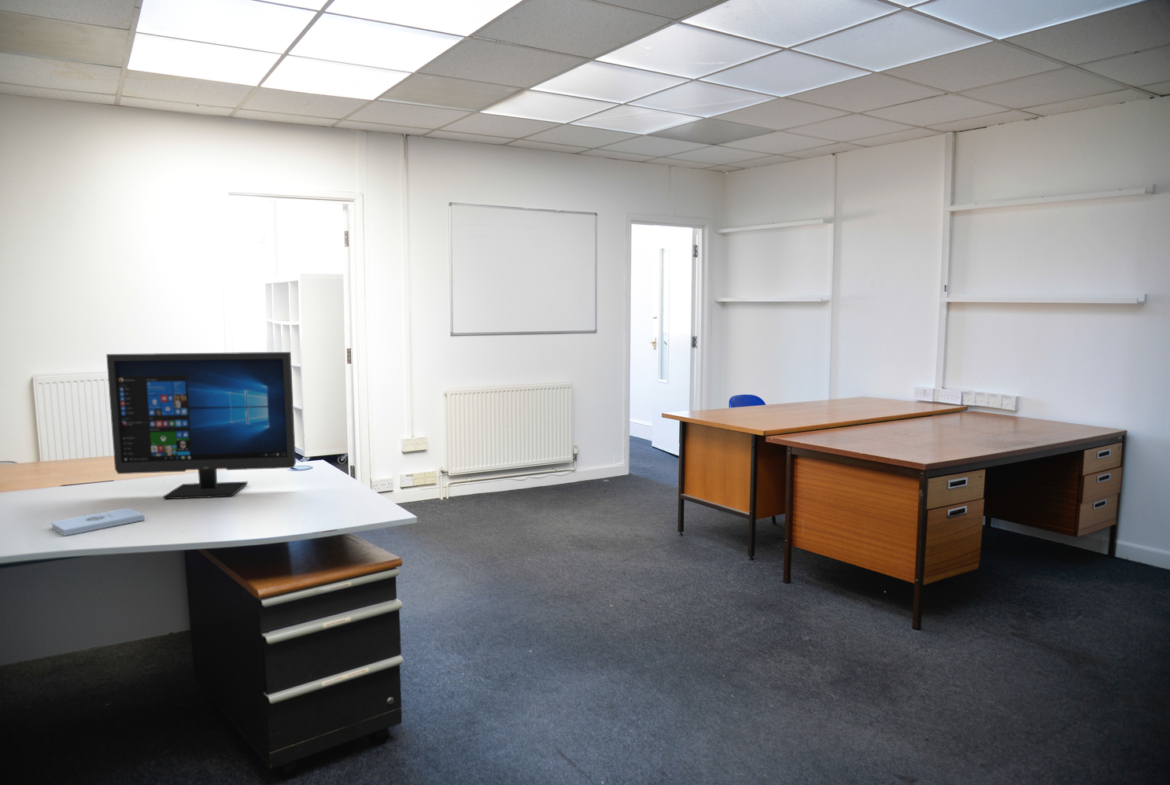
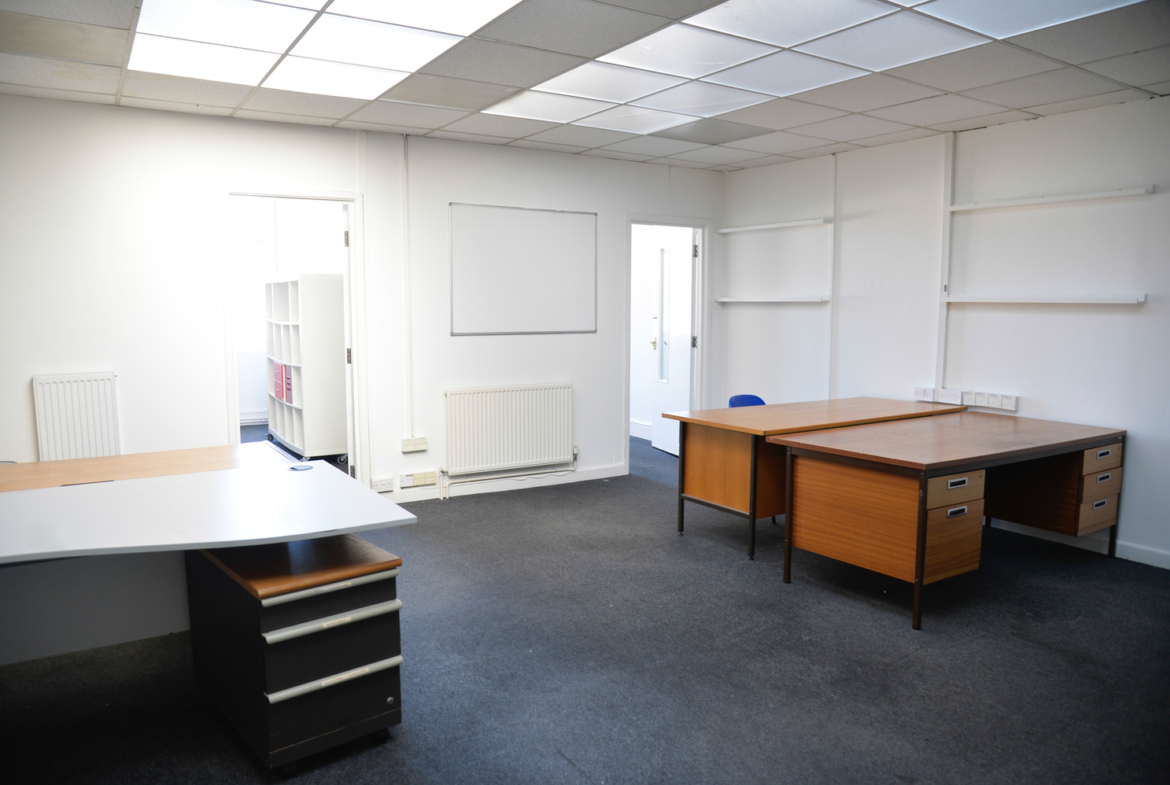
- computer monitor (204, 422)
- notepad (98, 520)
